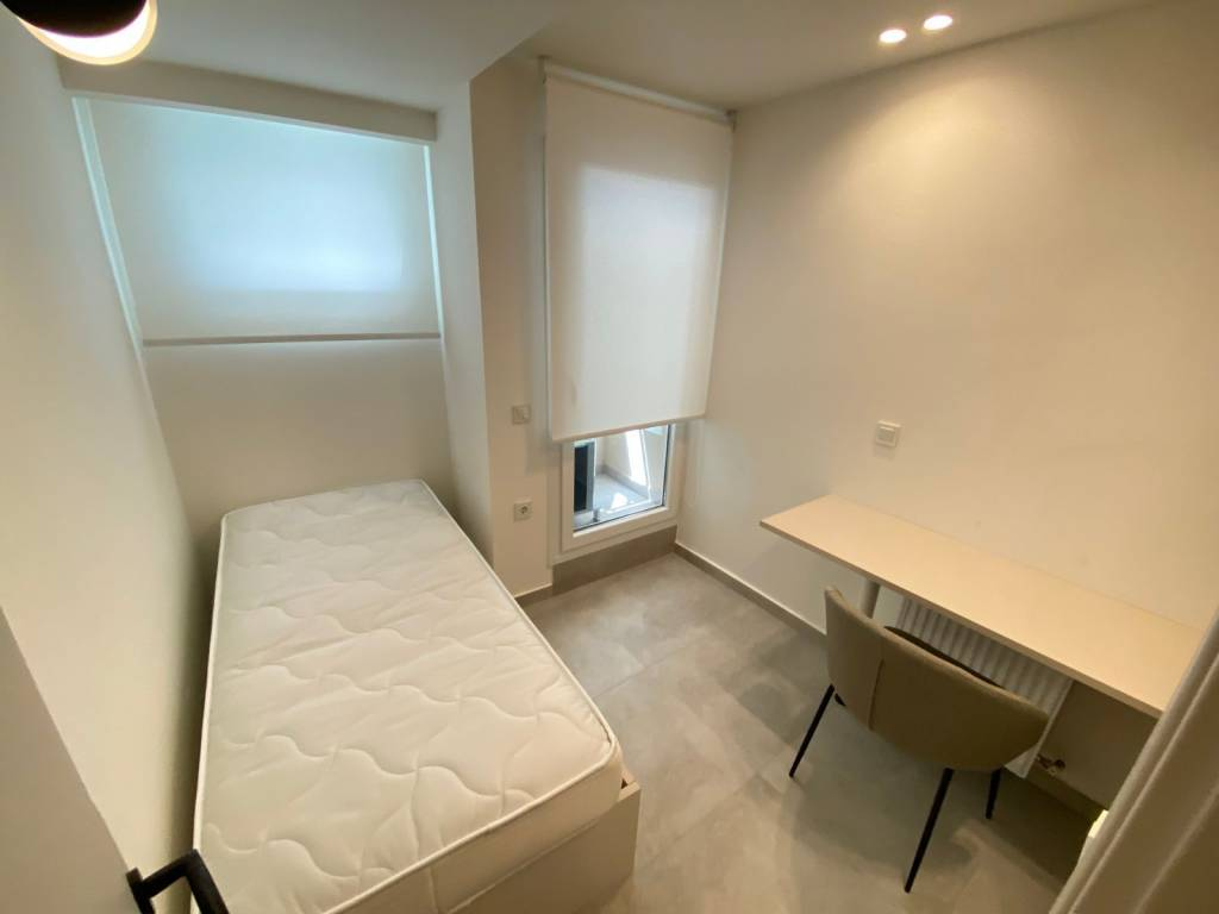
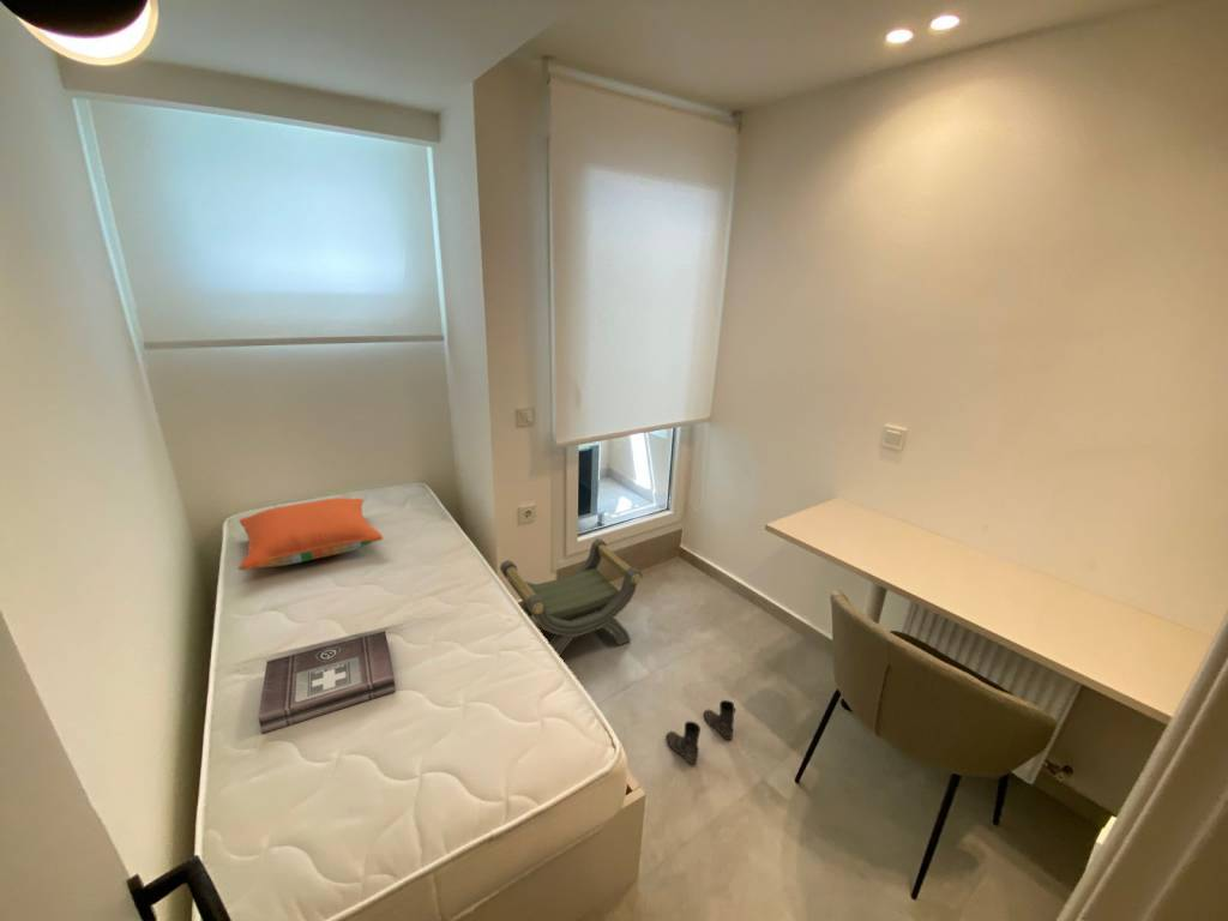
+ first aid kit (330, 676)
+ pillow (309, 529)
+ boots (698, 724)
+ stool (570, 601)
